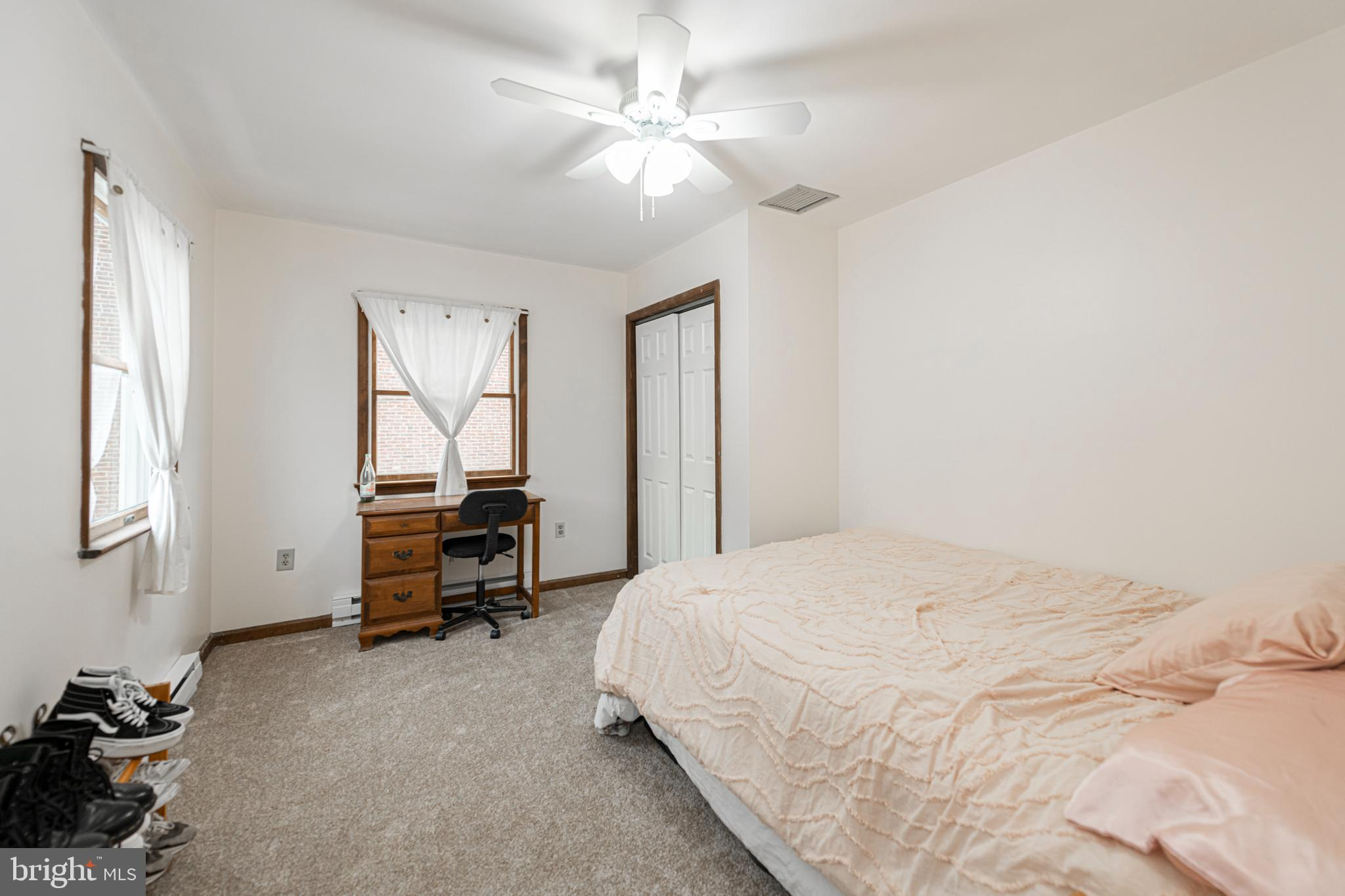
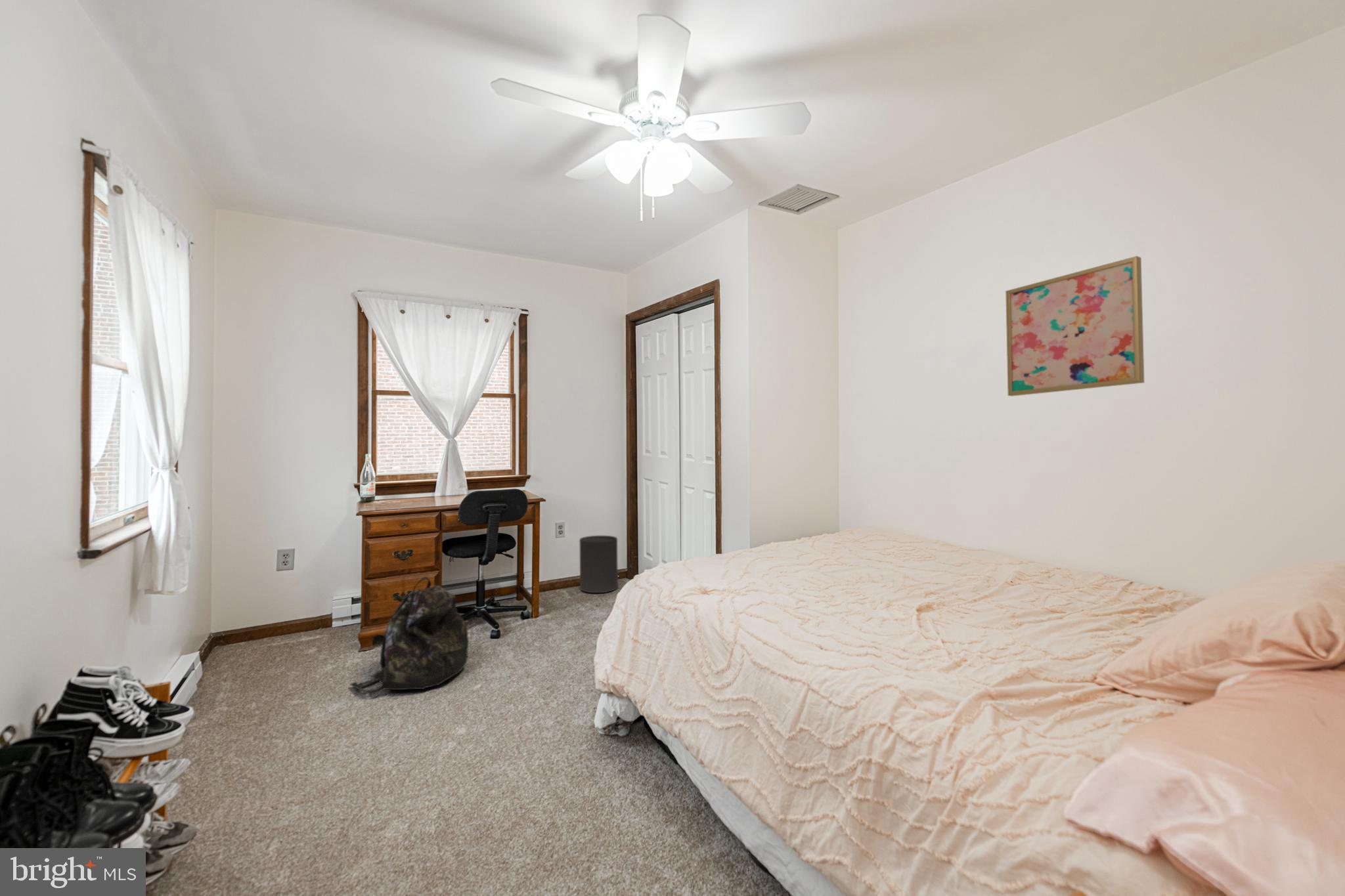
+ backpack (414, 626)
+ wall art (1069, 332)
+ trash can (598, 563)
